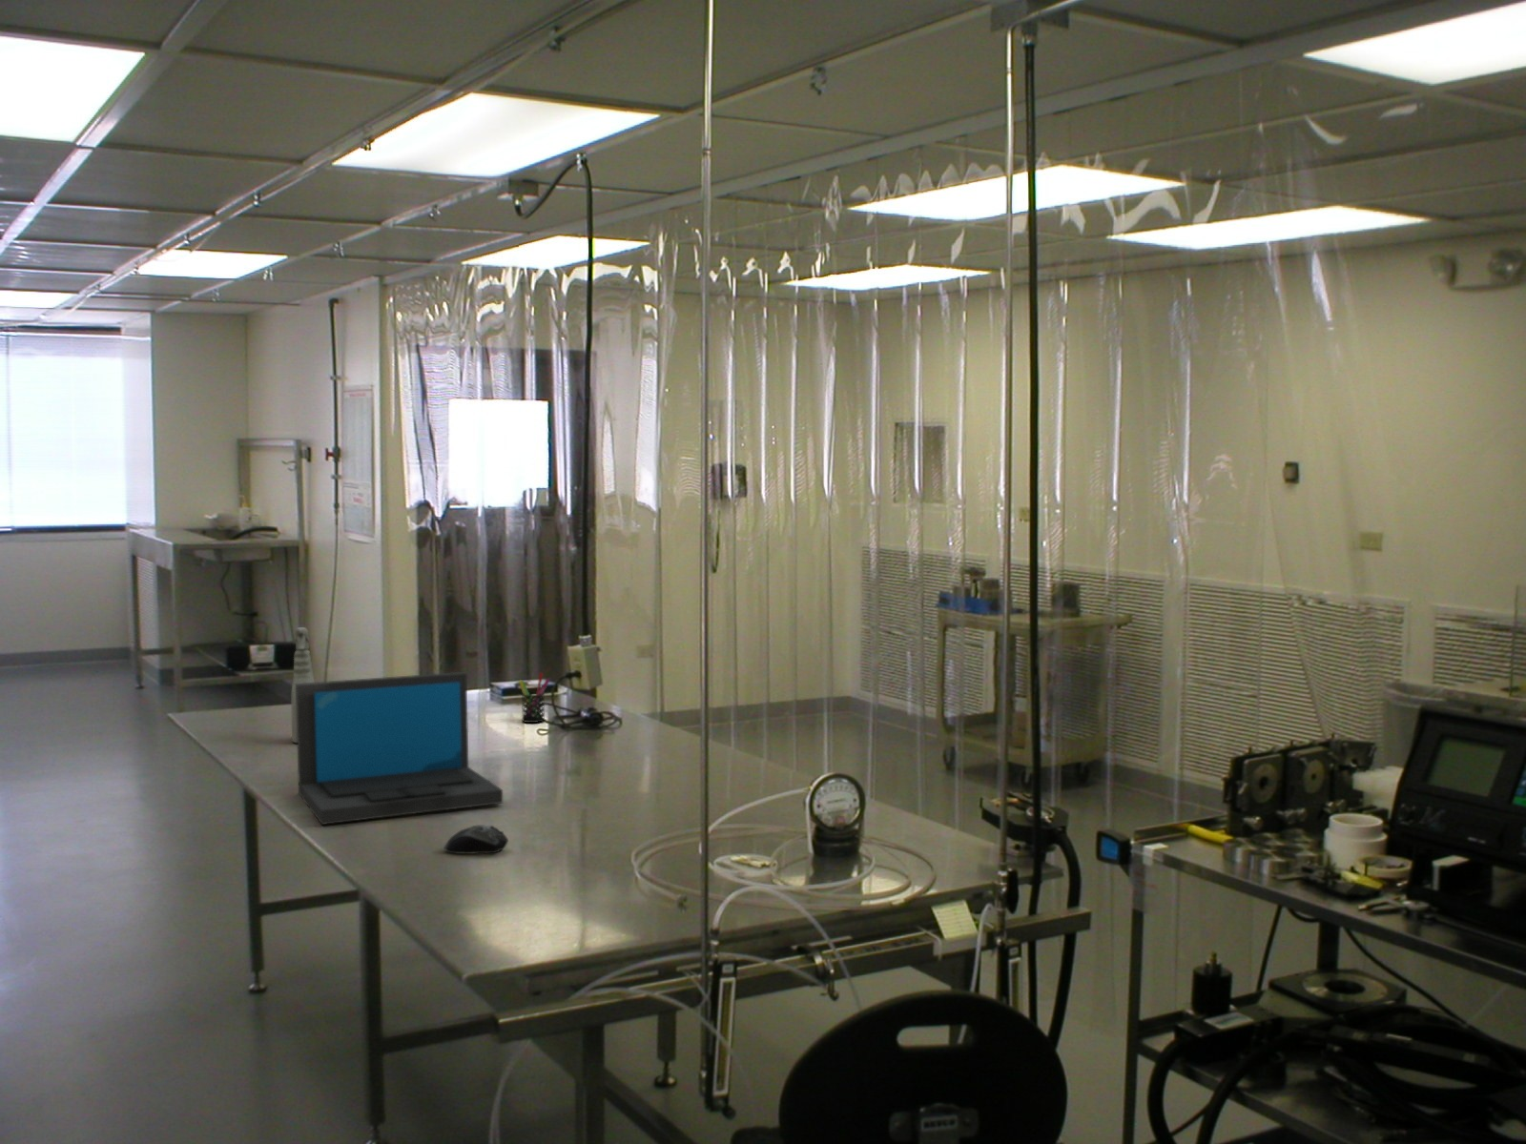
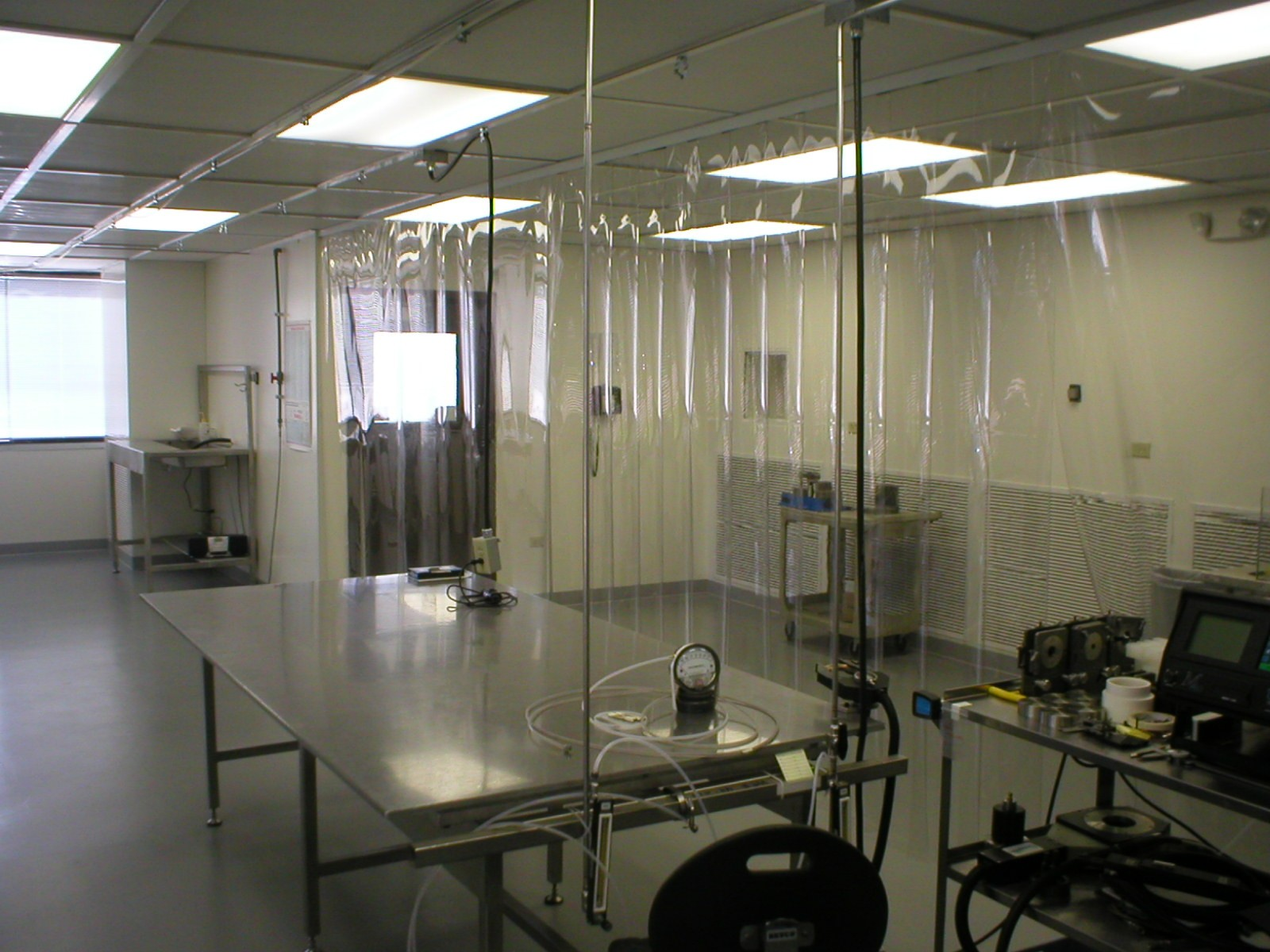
- spray bottle (303, 683)
- pen holder (532, 696)
- laptop (398, 741)
- computer mouse (476, 838)
